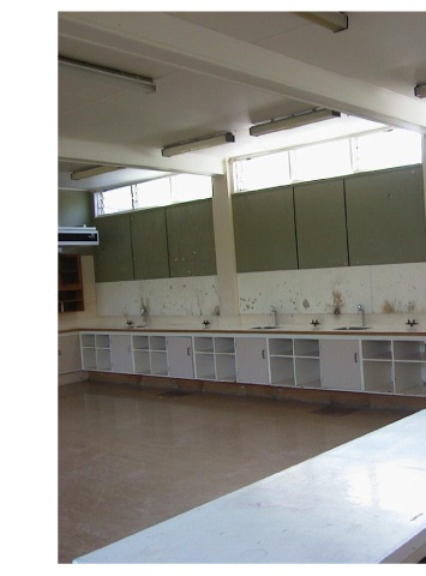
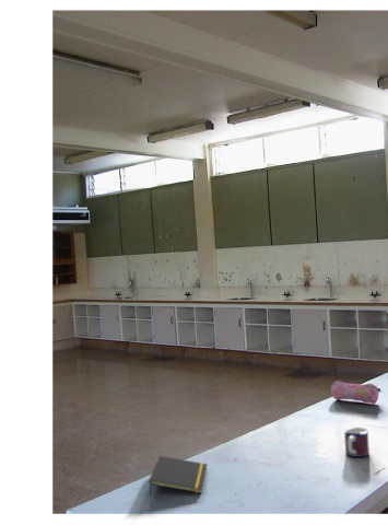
+ notepad (179, 472)
+ pencil case (354, 392)
+ mug (354, 443)
